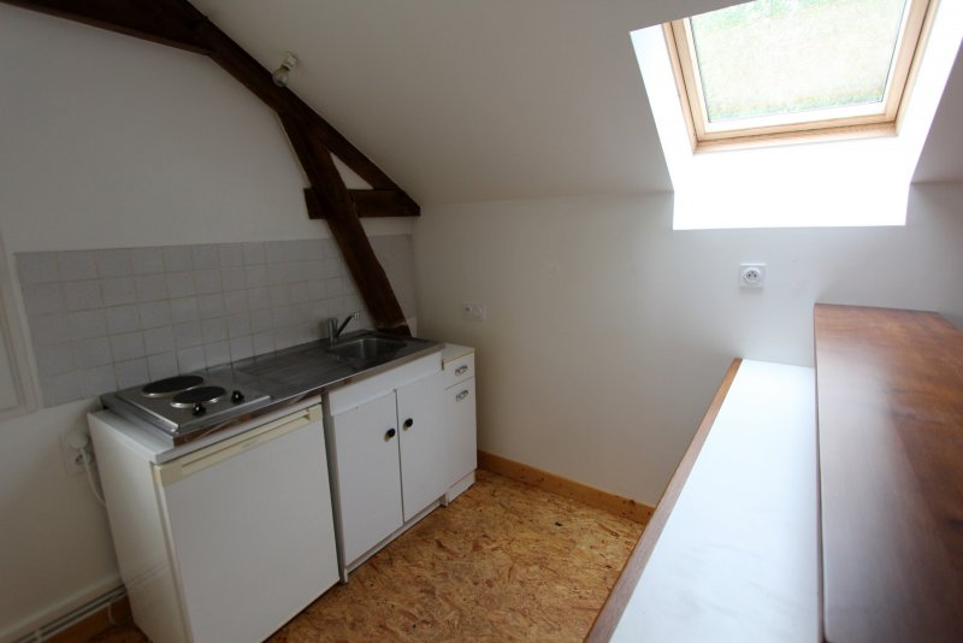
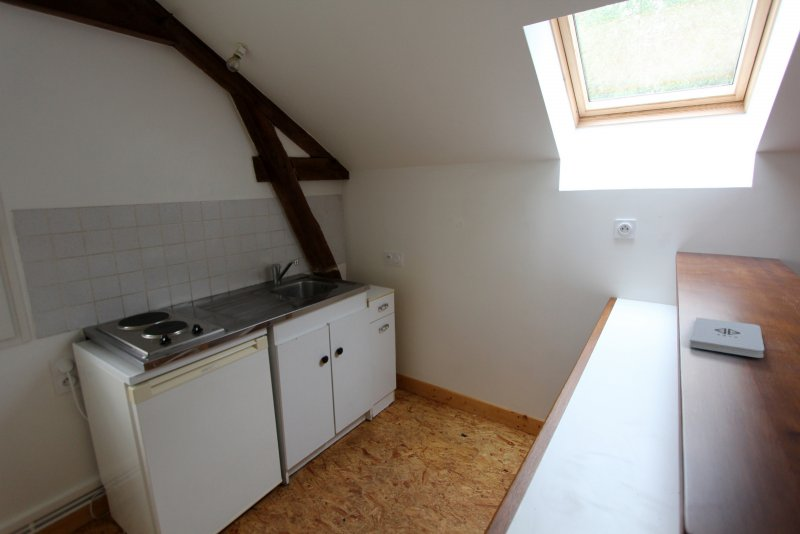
+ notepad (725, 335)
